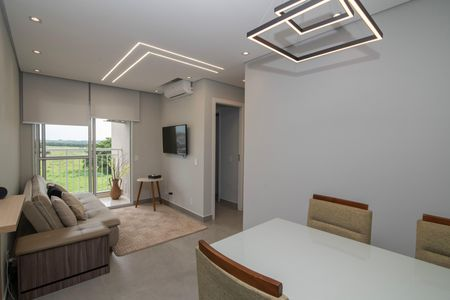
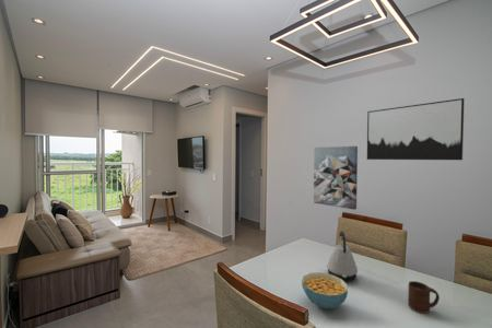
+ cereal bowl (324, 293)
+ cup (421, 296)
+ wall art (409, 132)
+ wall art (333, 176)
+ kettle (341, 253)
